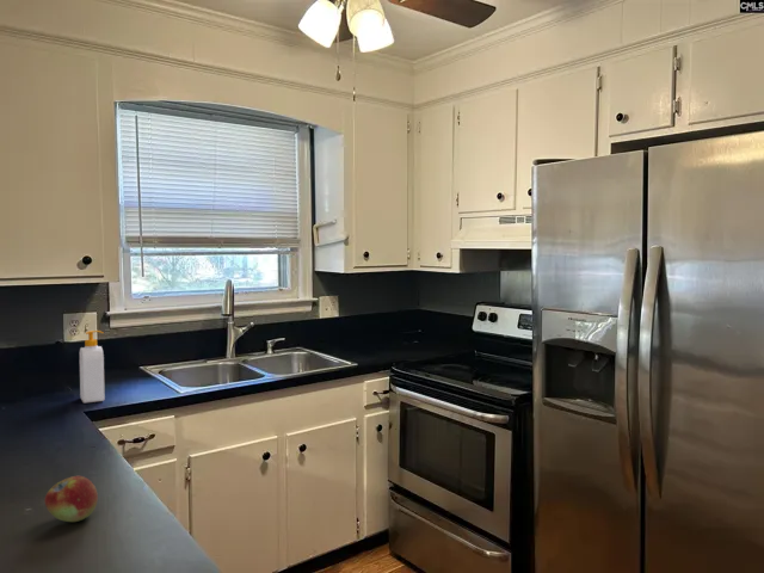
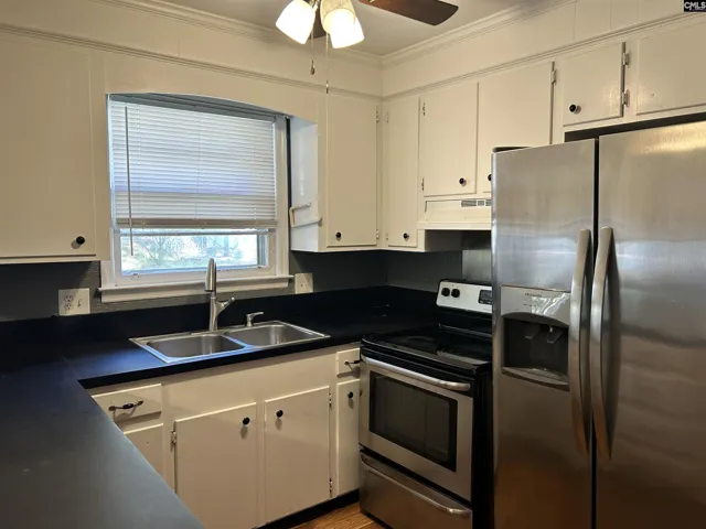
- fruit (72, 499)
- soap bottle (92, 365)
